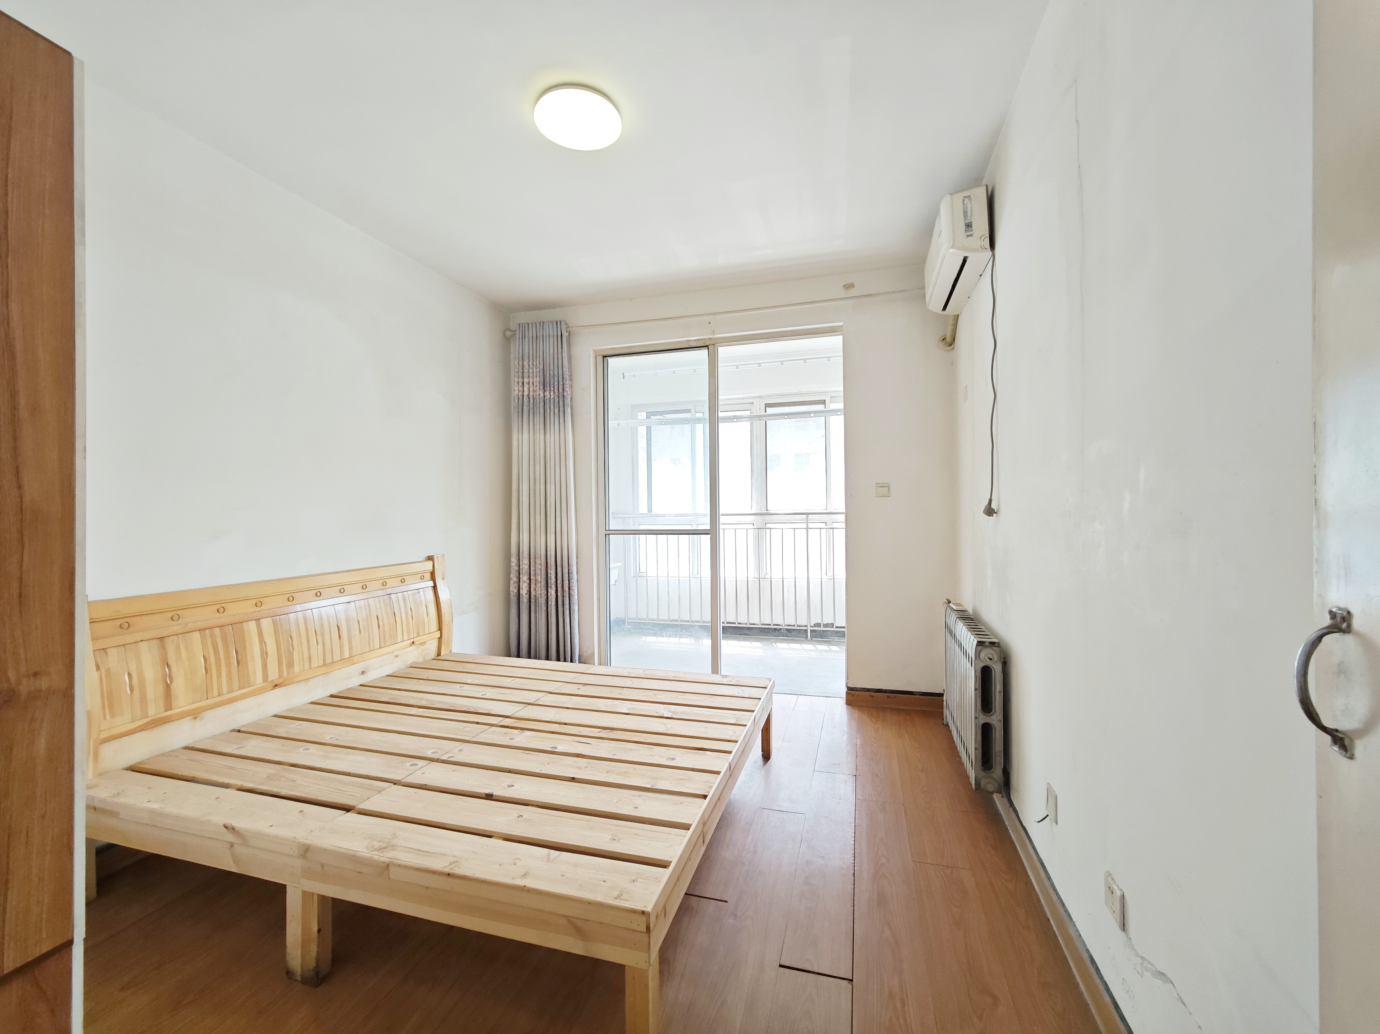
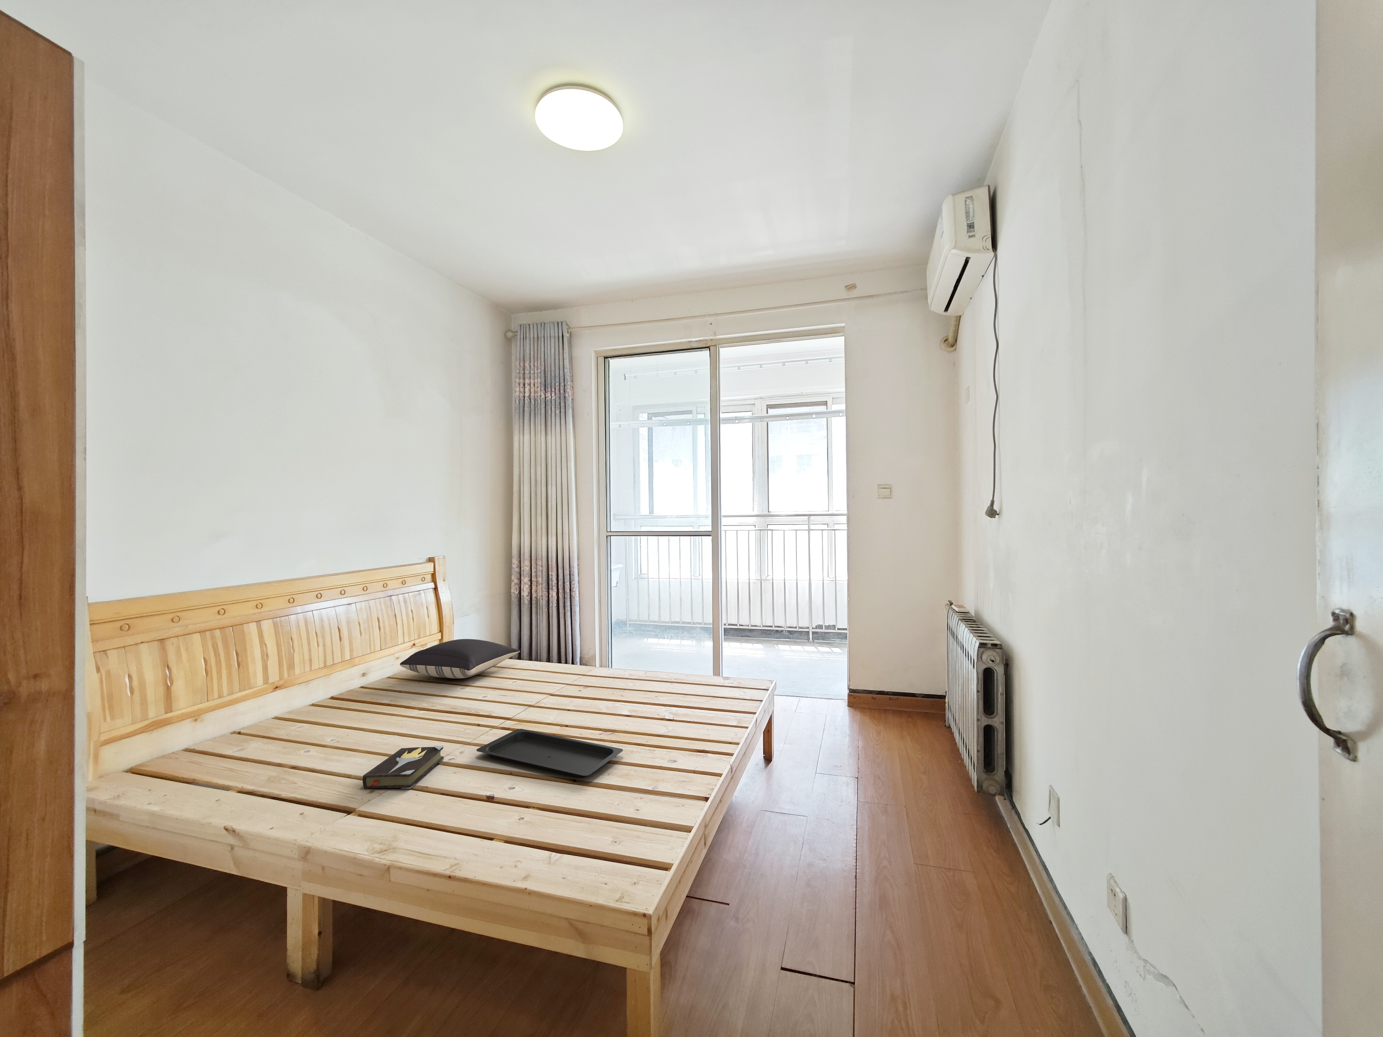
+ pillow (463, 657)
+ serving tray (550, 753)
+ hardback book (405, 766)
